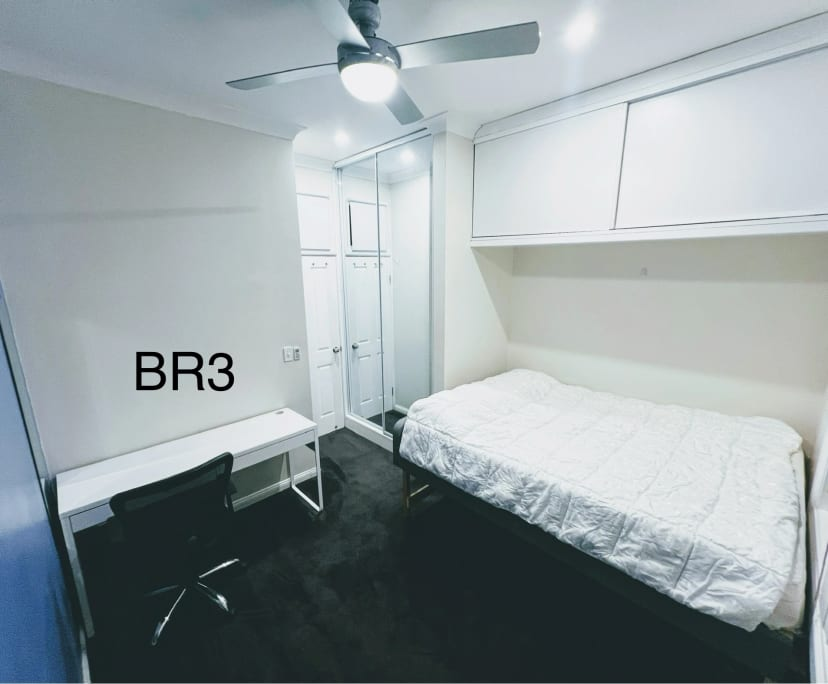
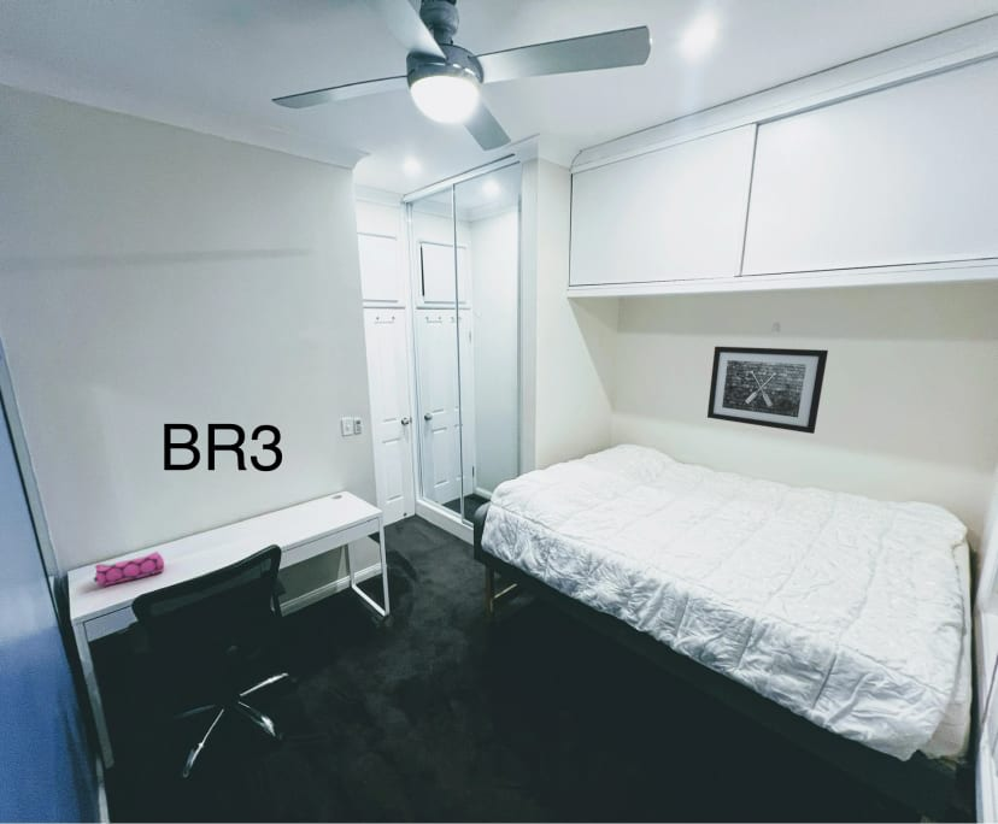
+ pencil case (130, 567)
+ wall art (762, 387)
